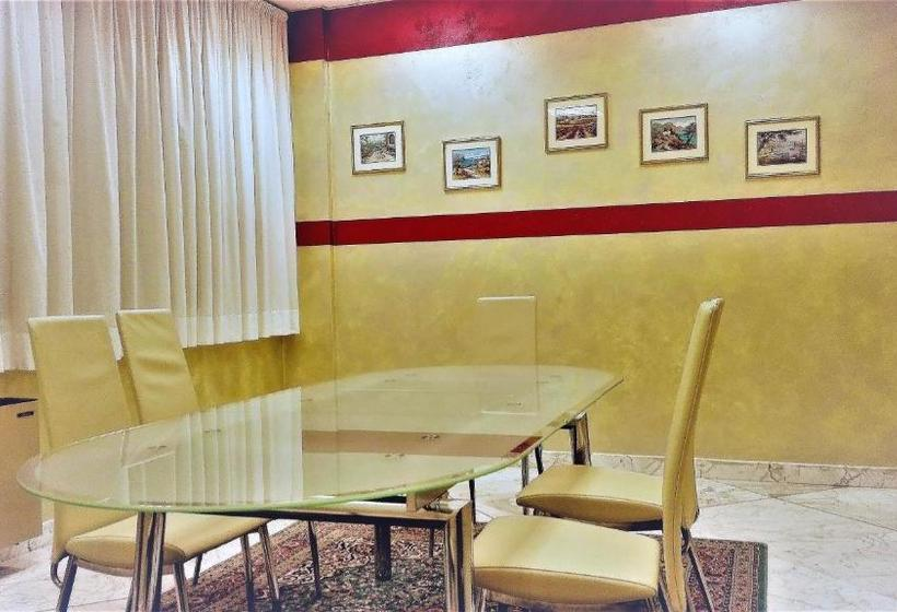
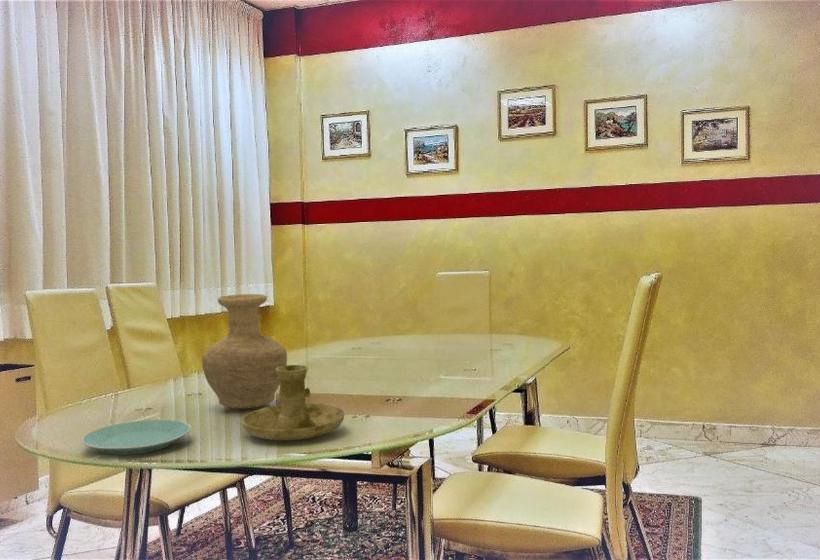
+ candle holder (291, 398)
+ vase (244, 351)
+ plate (138, 438)
